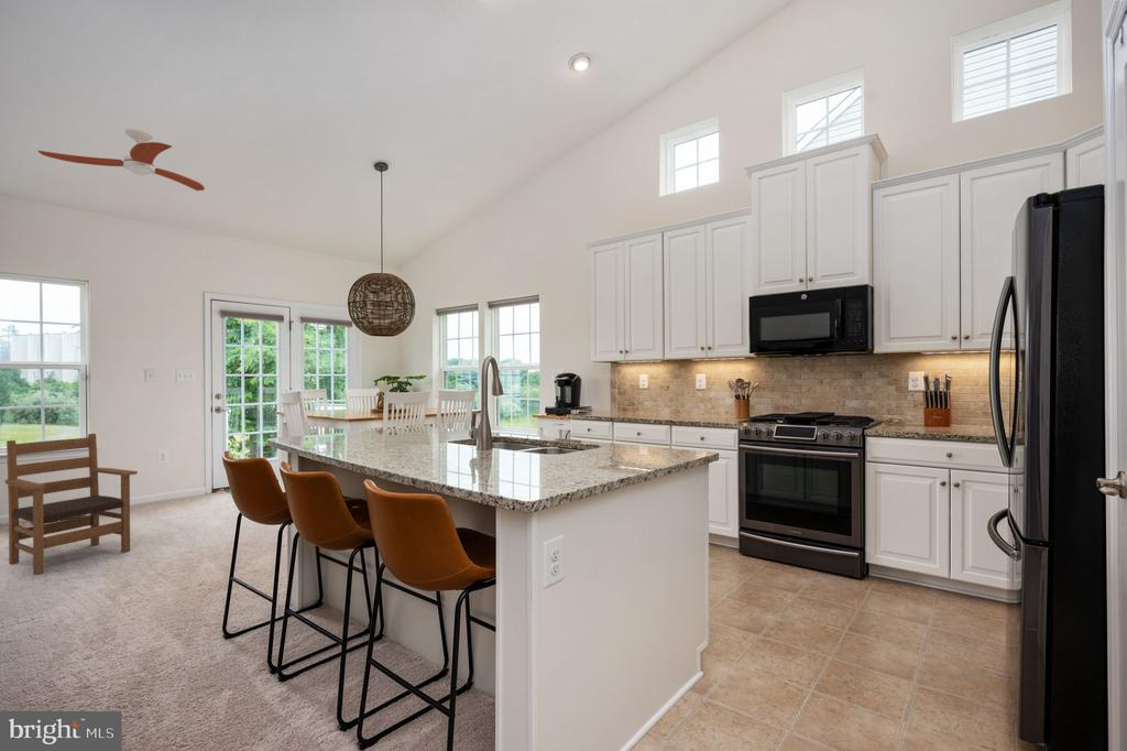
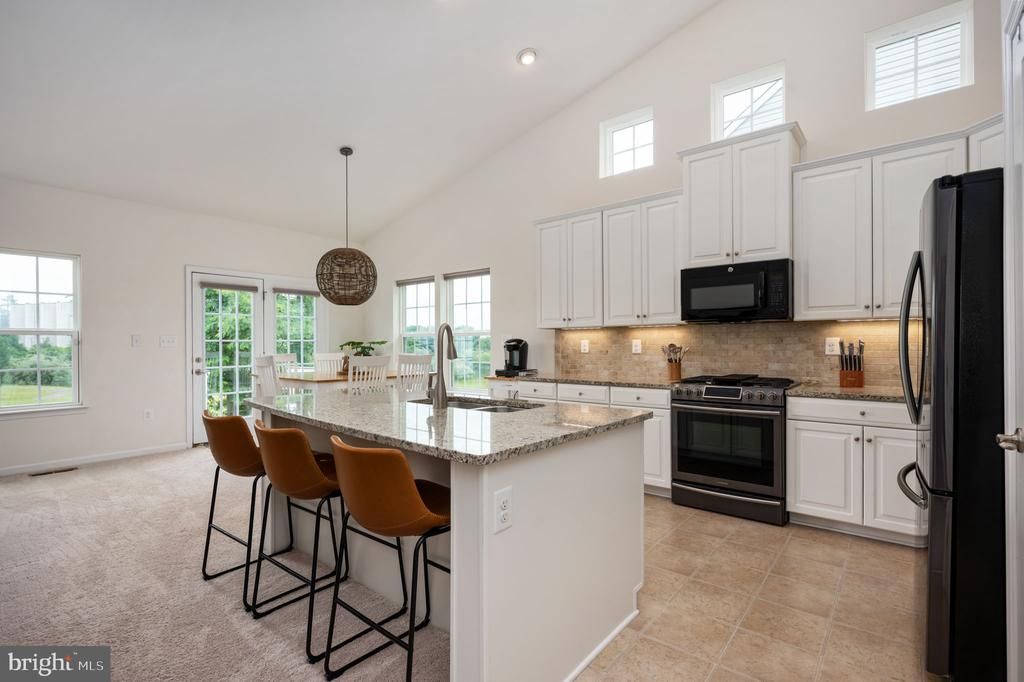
- ceiling fan (130, 151)
- armchair (69, 500)
